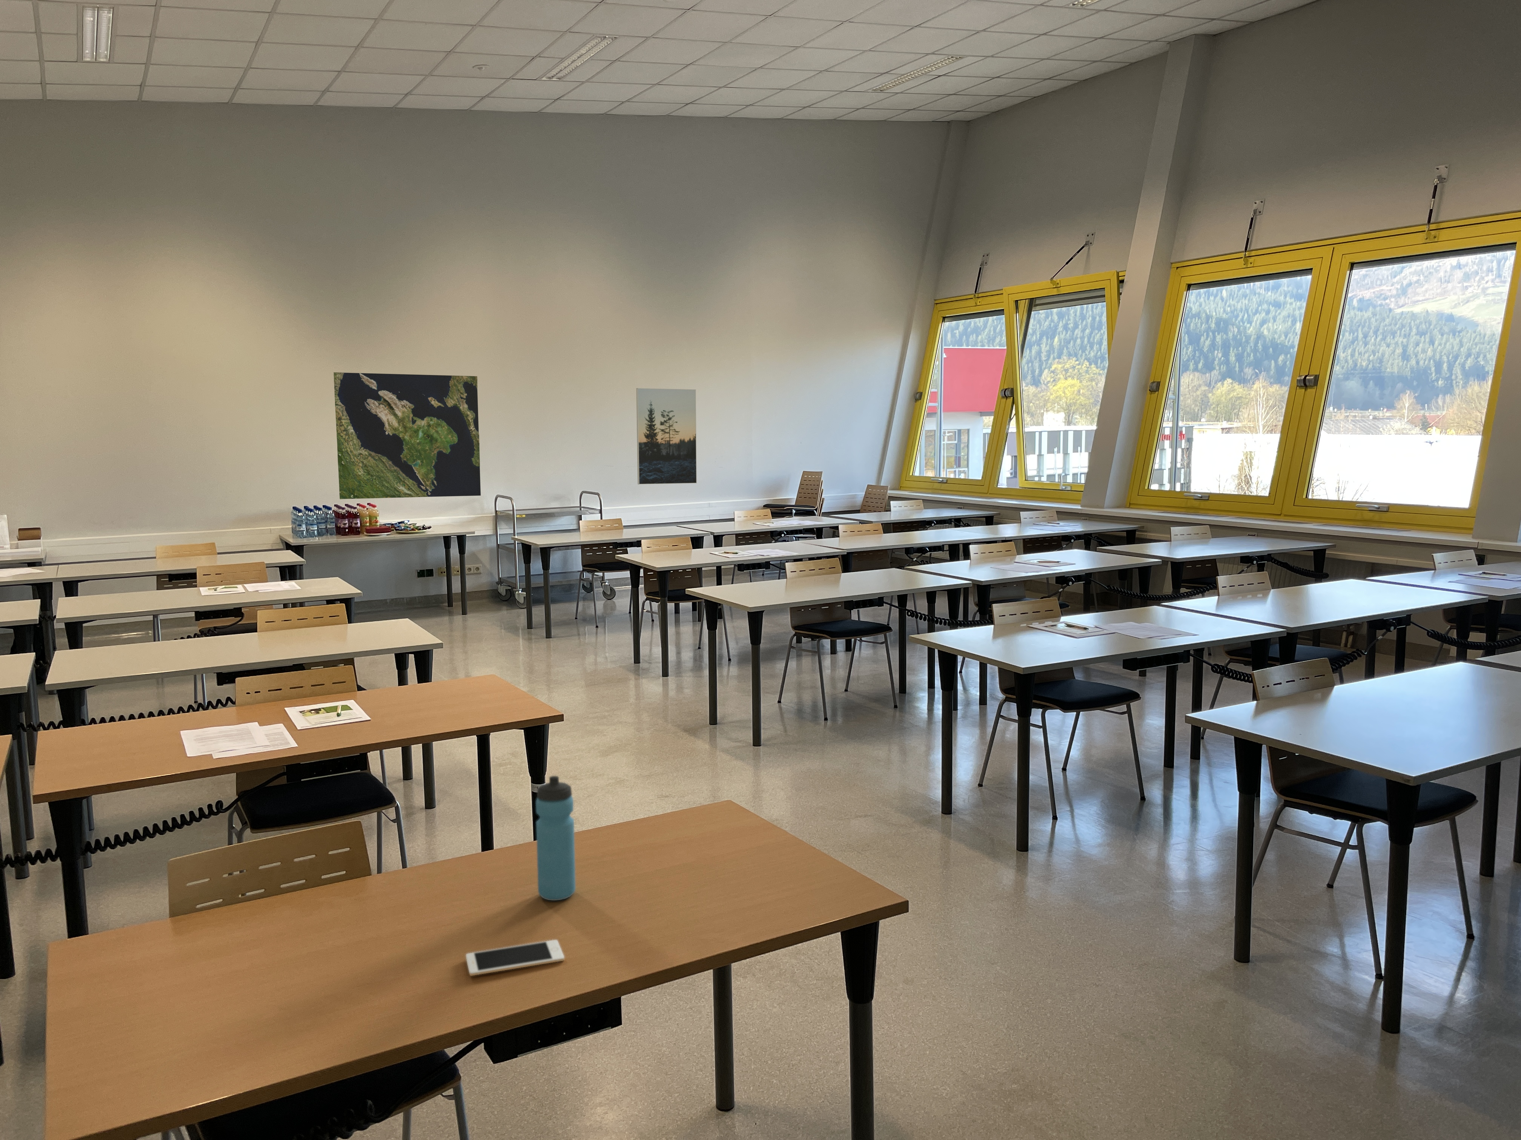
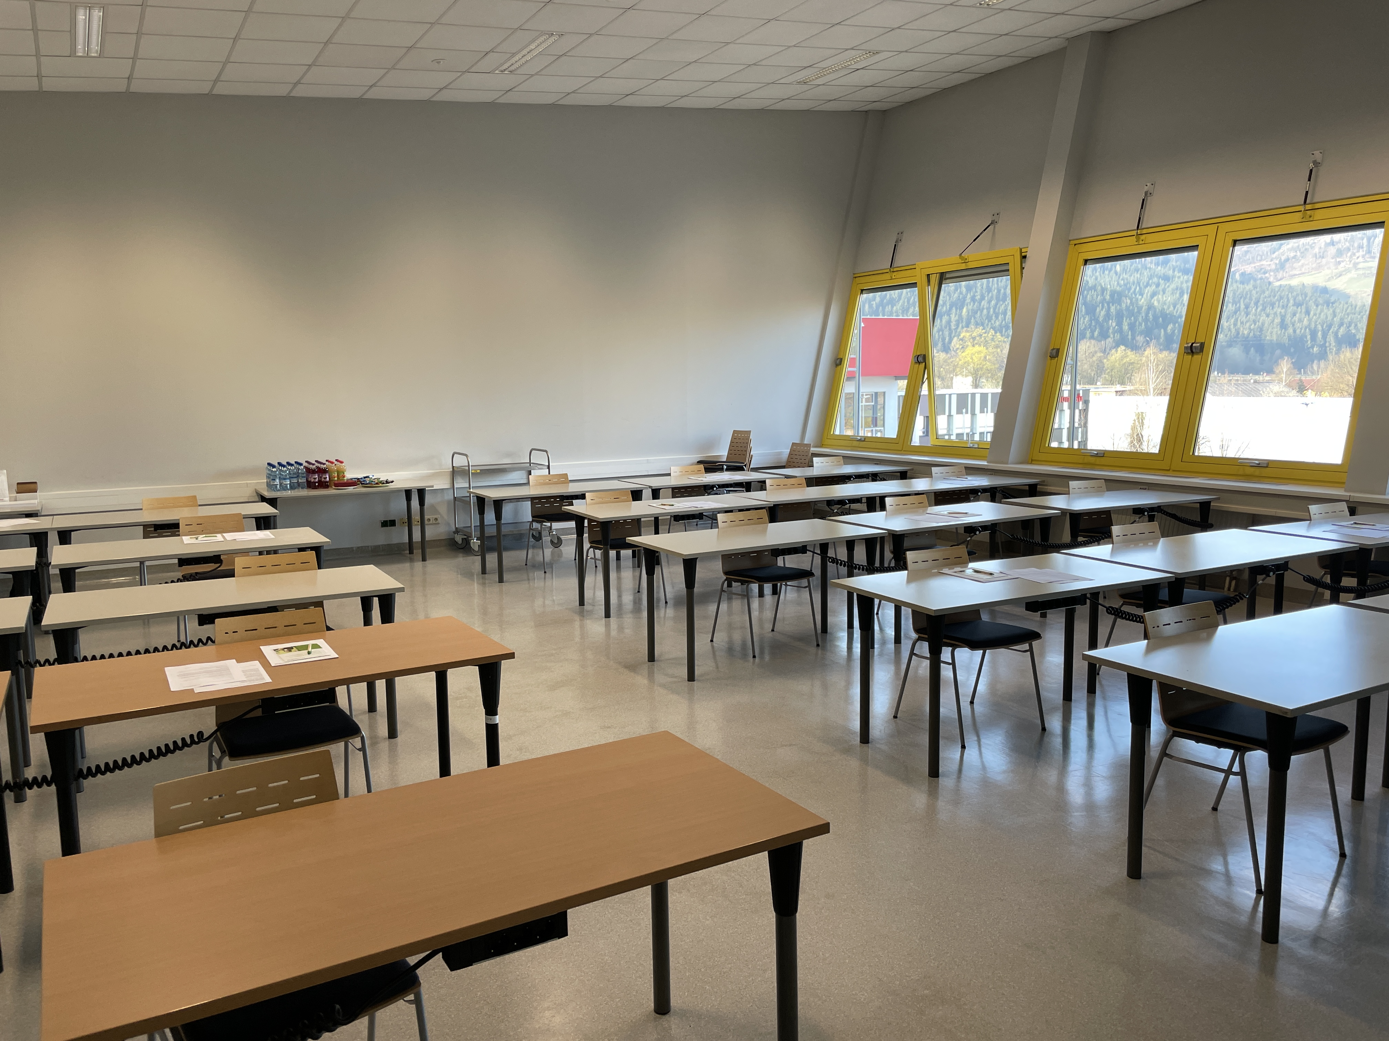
- cell phone (515, 957)
- world map (410, 436)
- water bottle (556, 836)
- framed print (667, 437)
